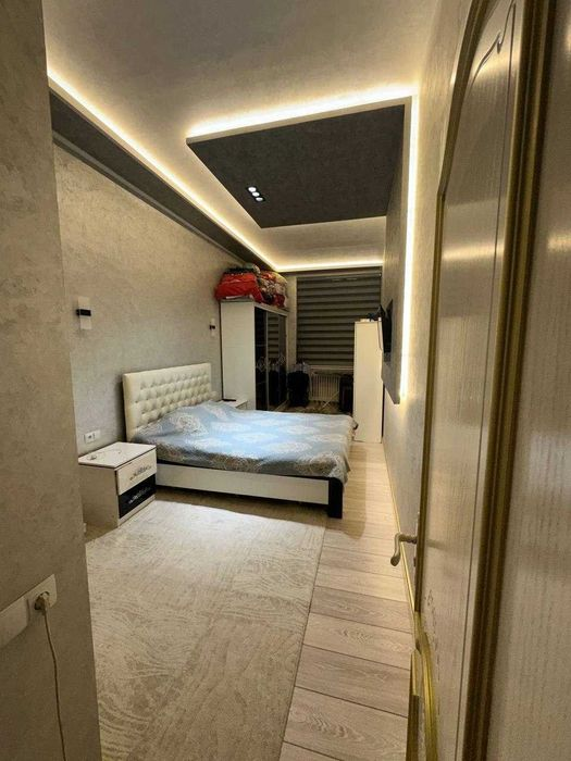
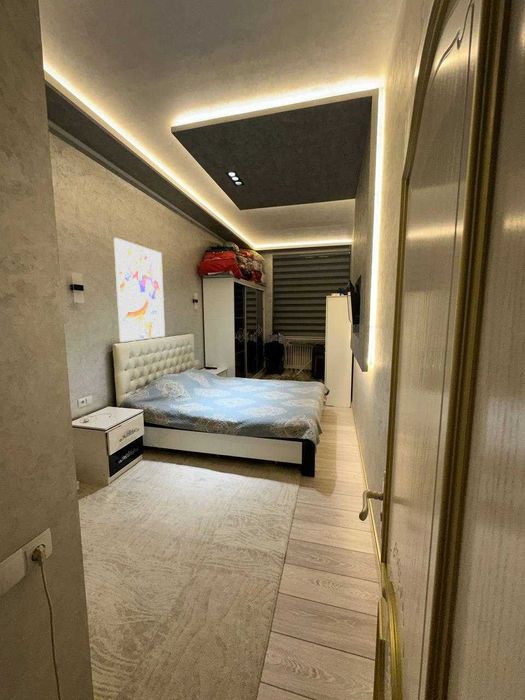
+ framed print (142, 293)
